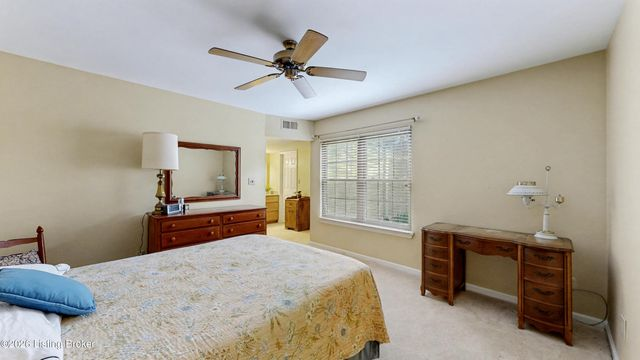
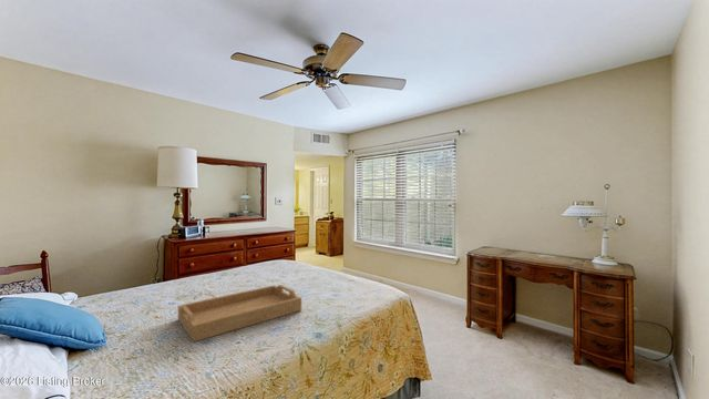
+ serving tray (242, 306)
